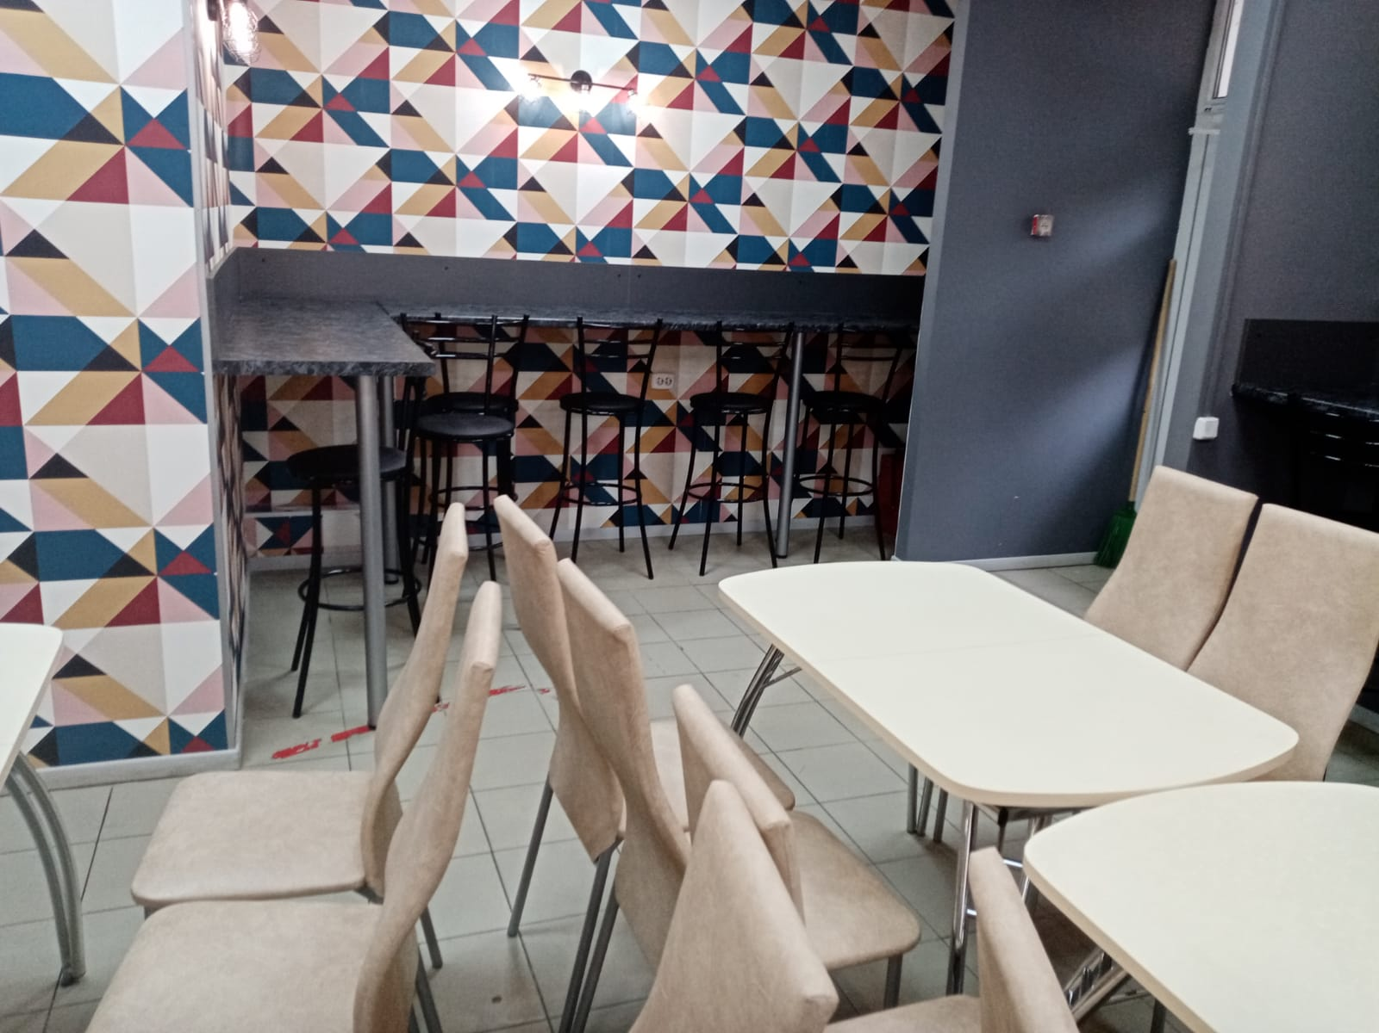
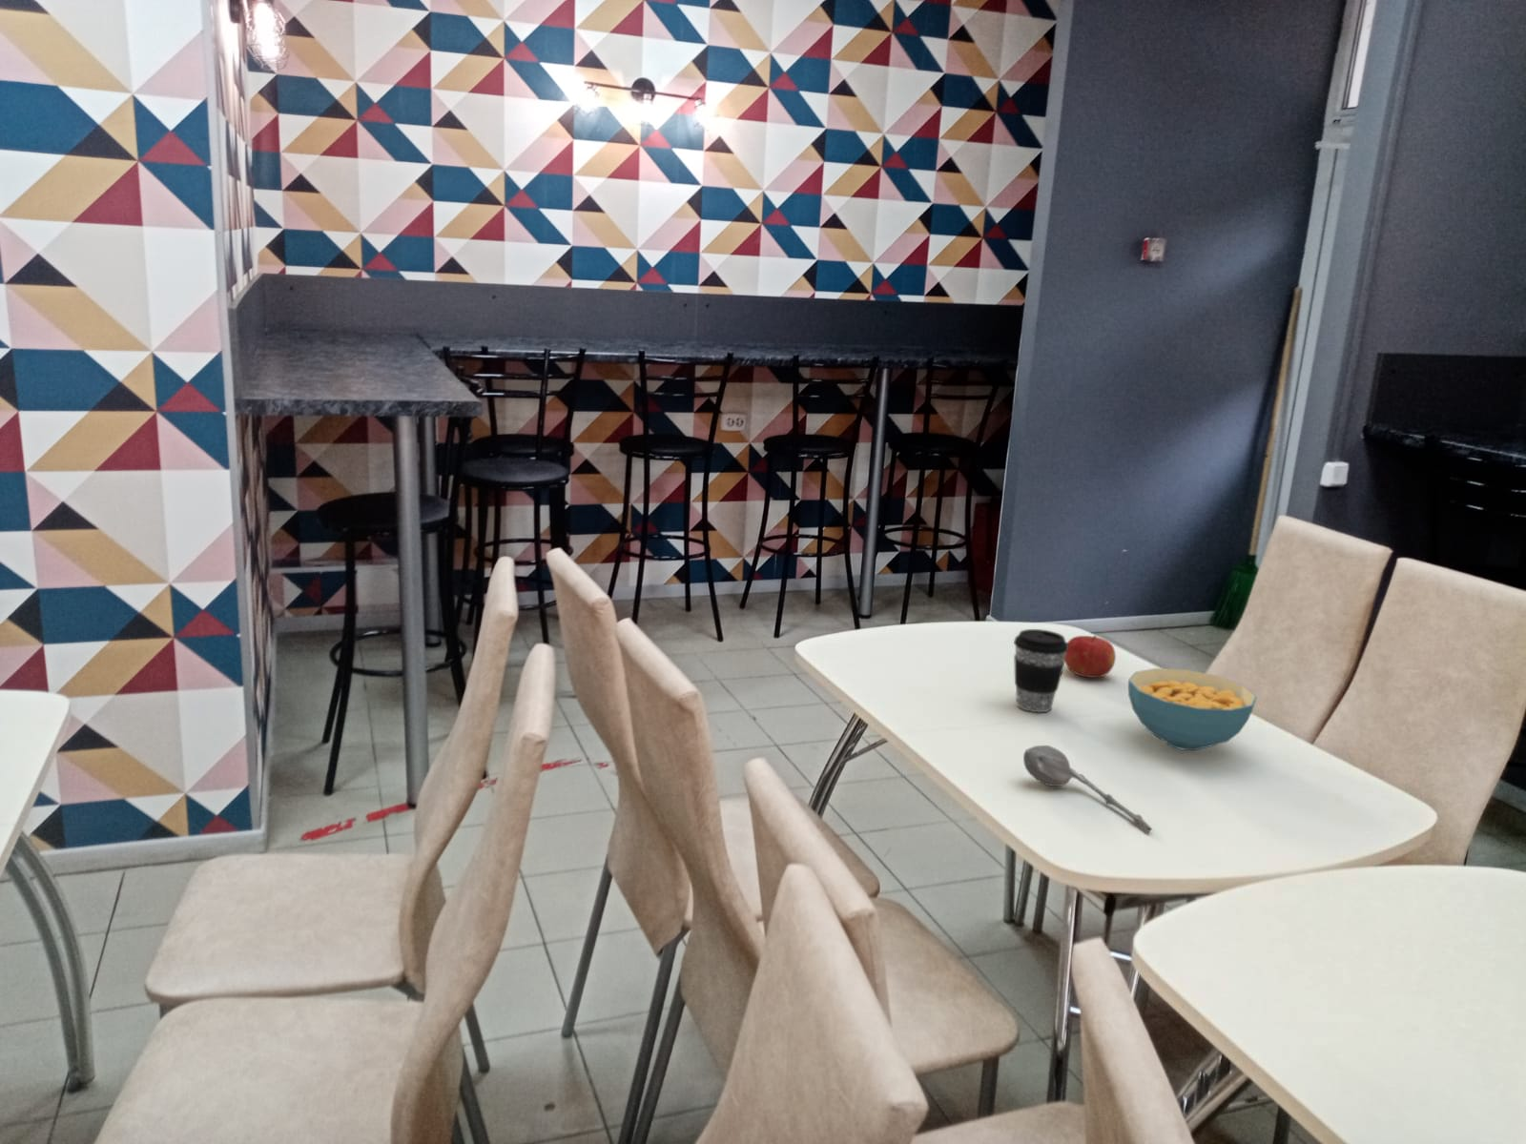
+ fruit (1089, 654)
+ cereal bowl (1187, 715)
+ coffee cup (1038, 672)
+ spoon (1084, 783)
